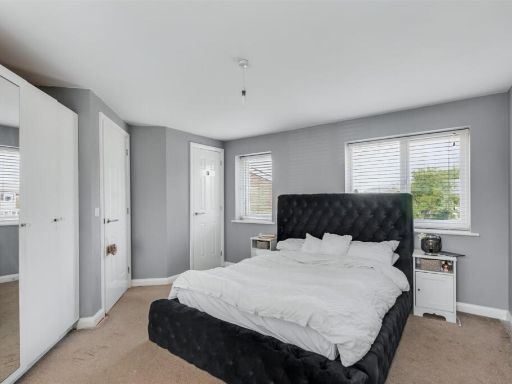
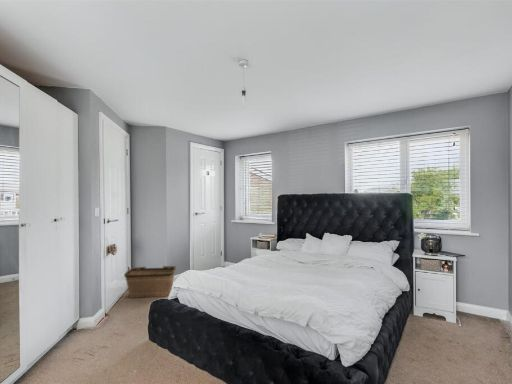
+ bicycle basket (151, 281)
